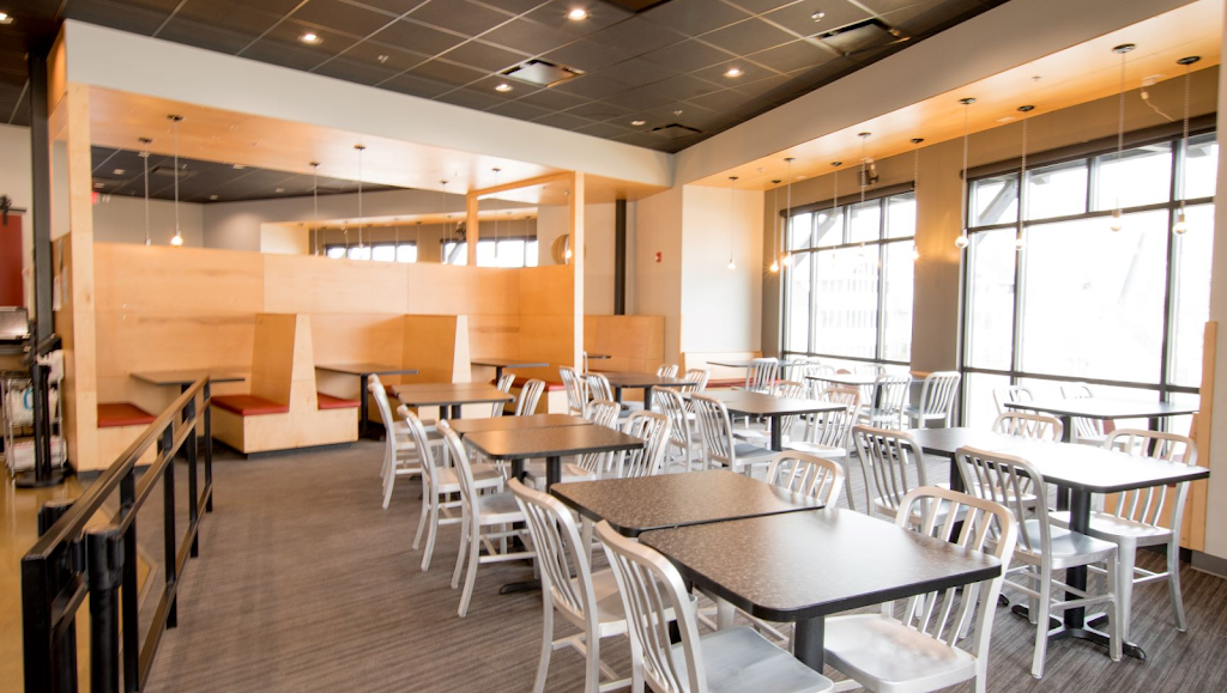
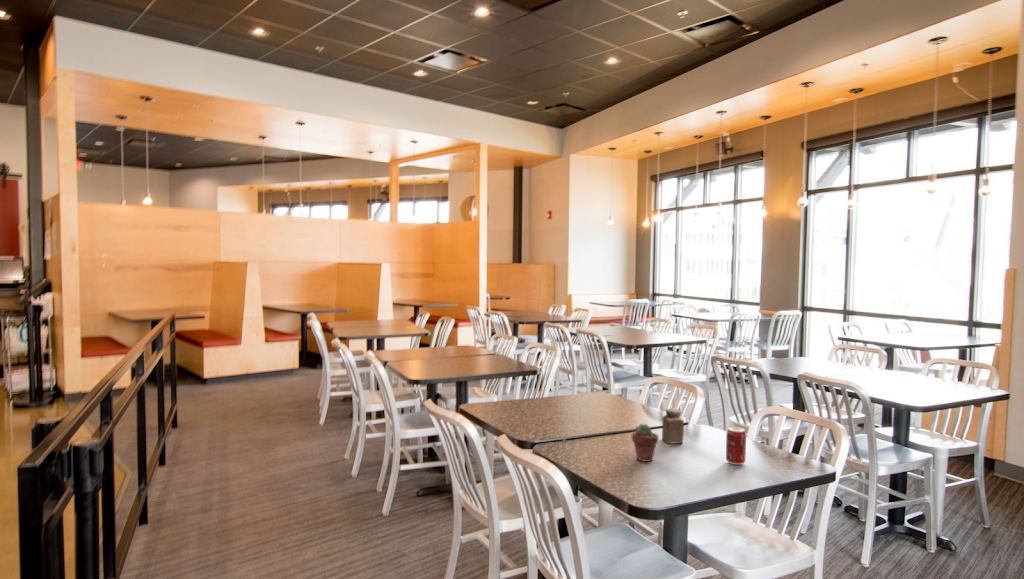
+ beverage can (736, 445)
+ potted succulent (644, 441)
+ salt shaker (672, 425)
